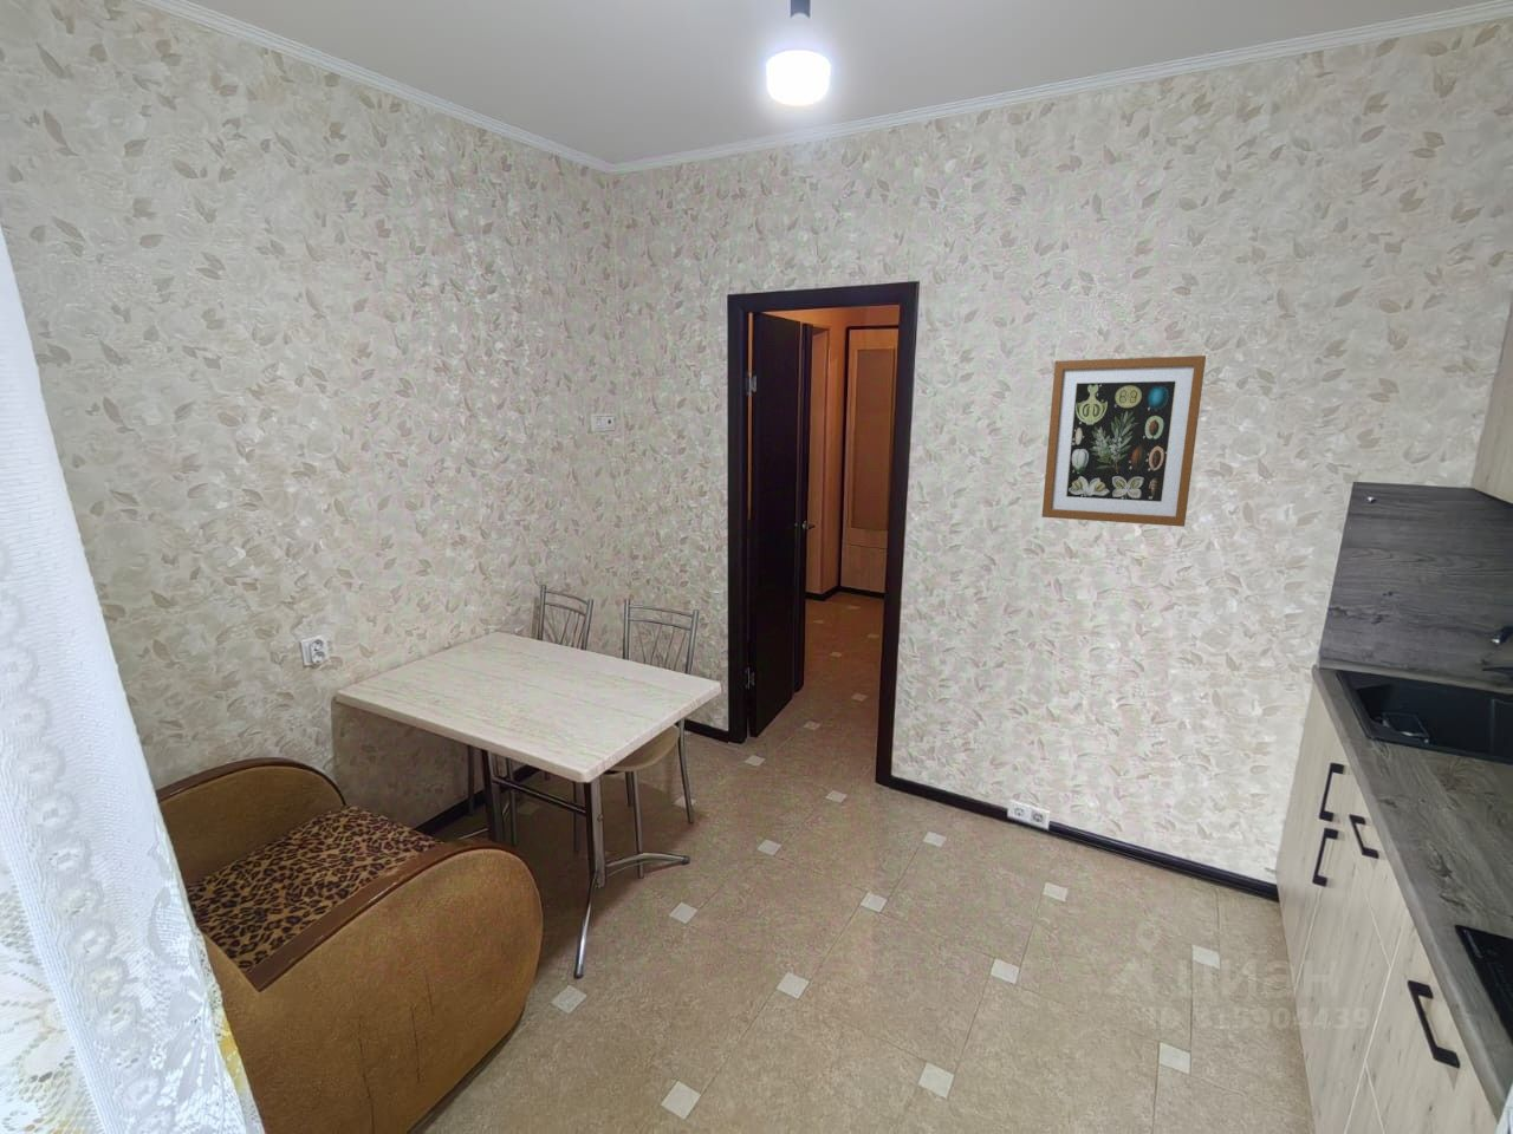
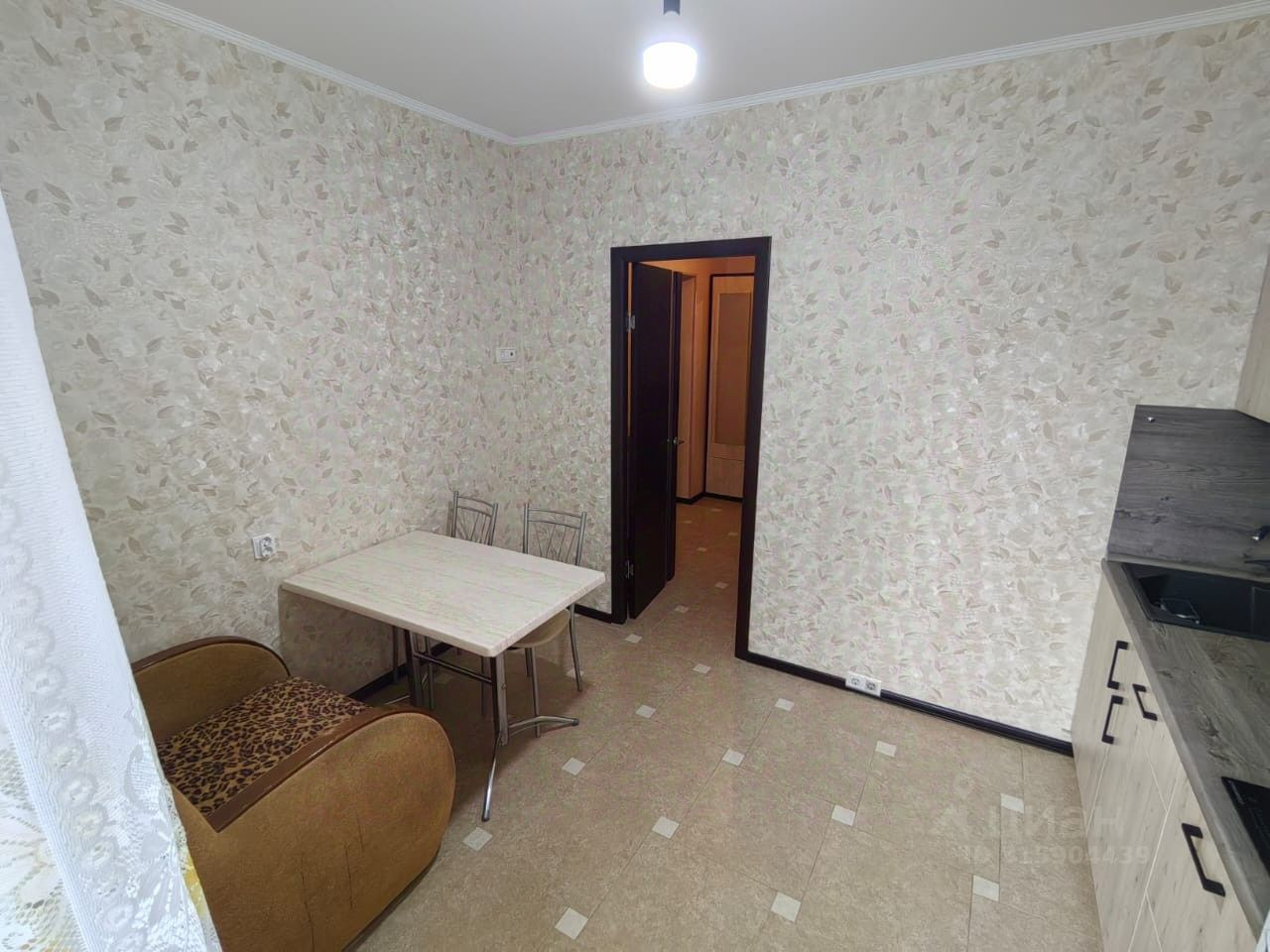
- wall art (1119, 442)
